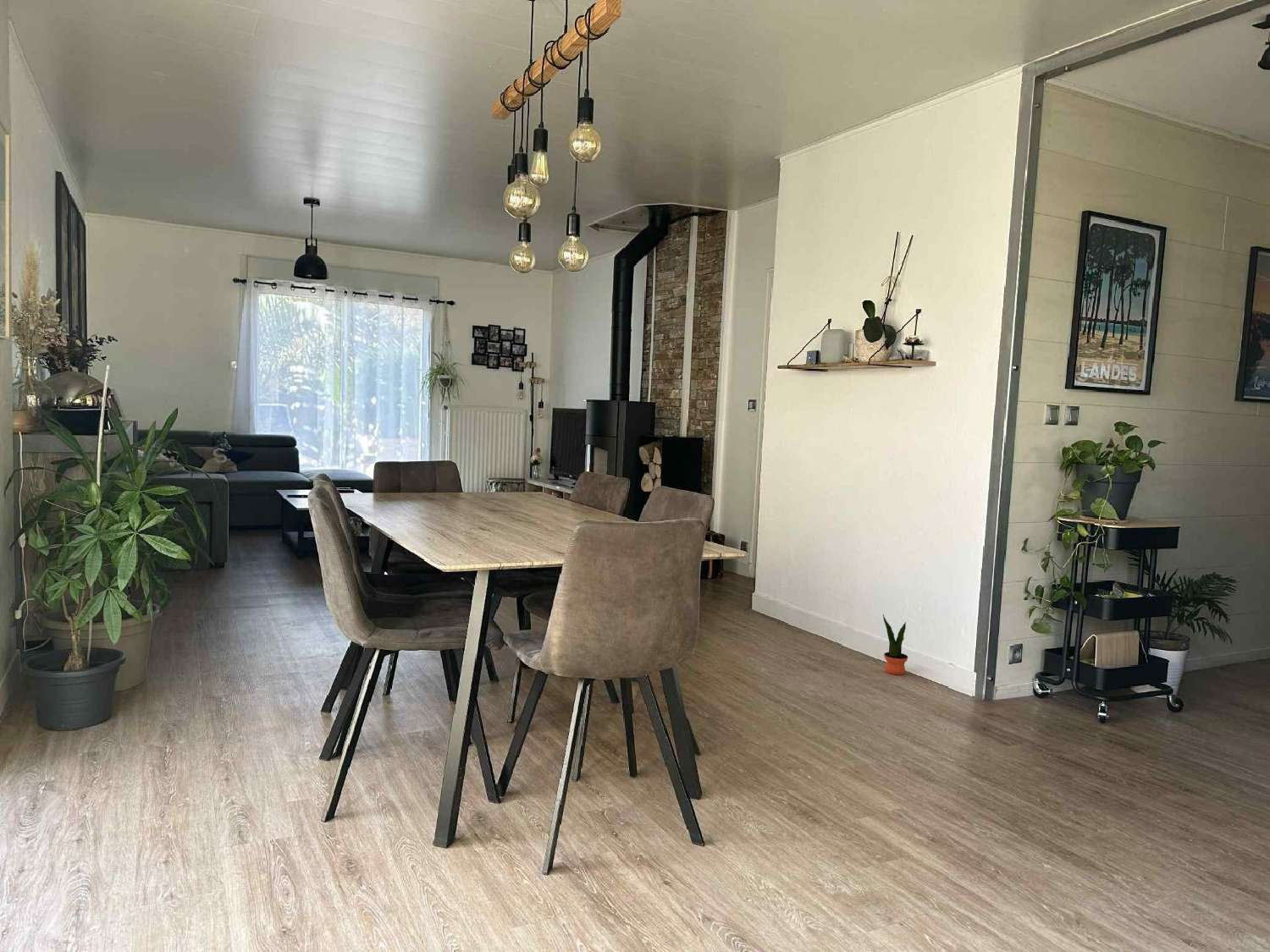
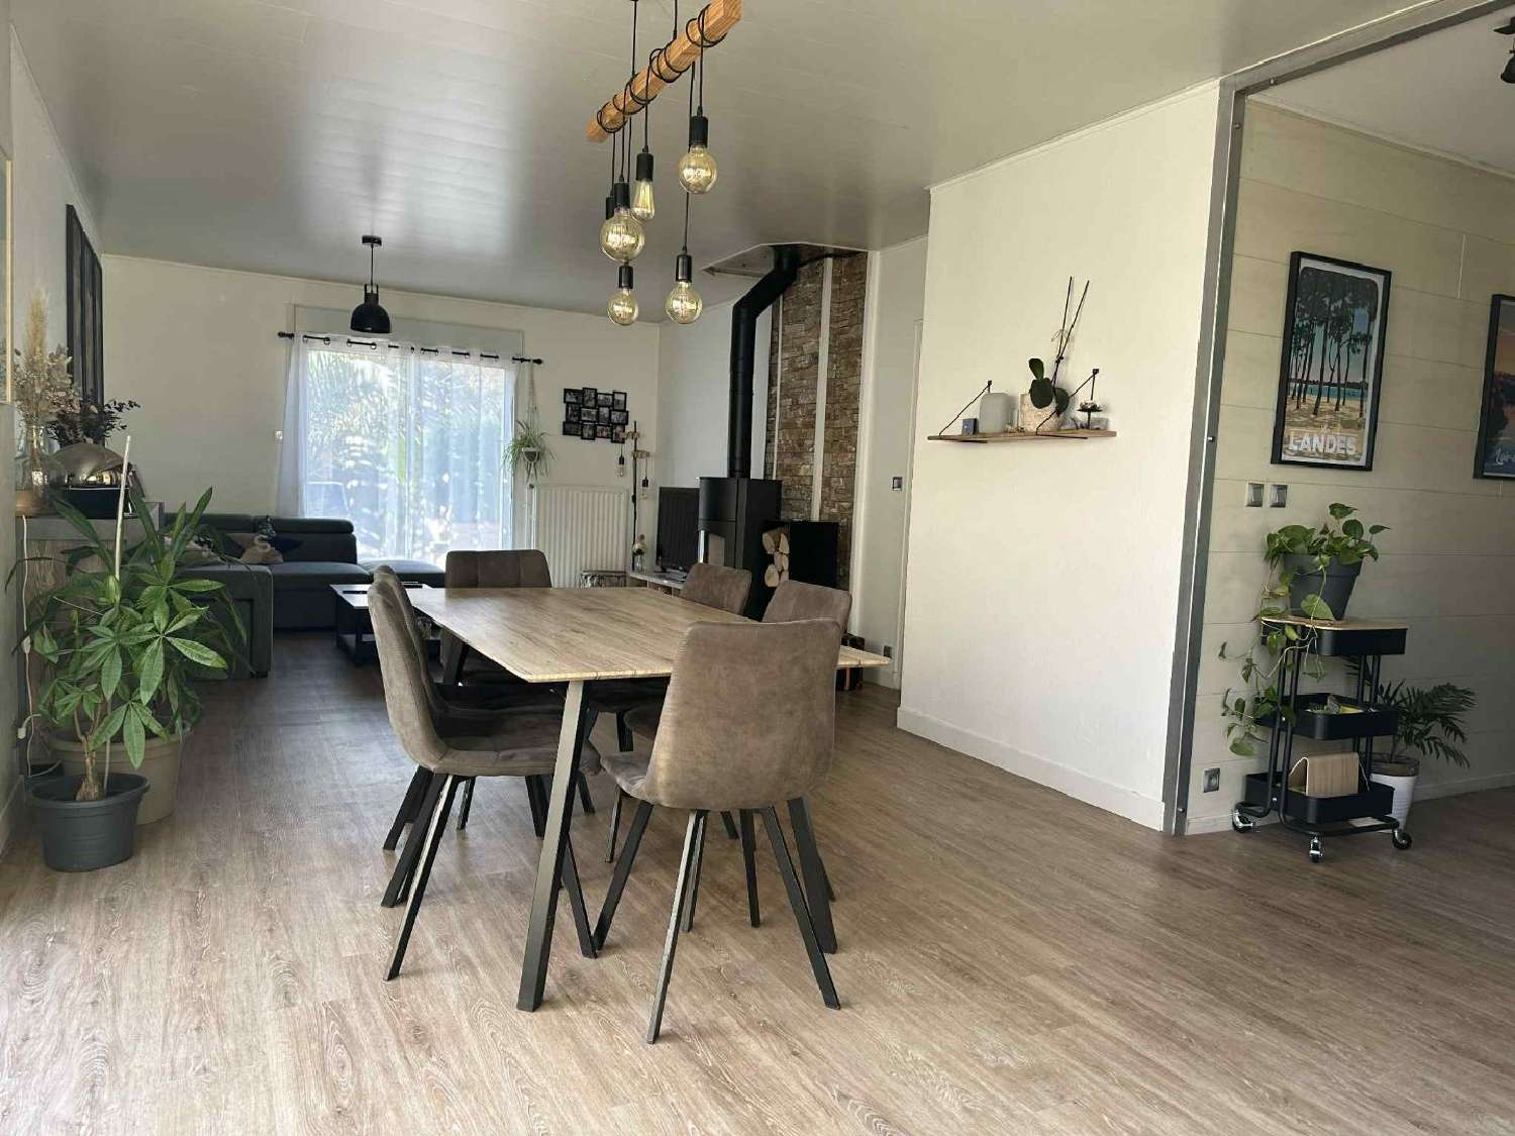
- potted plant (892, 644)
